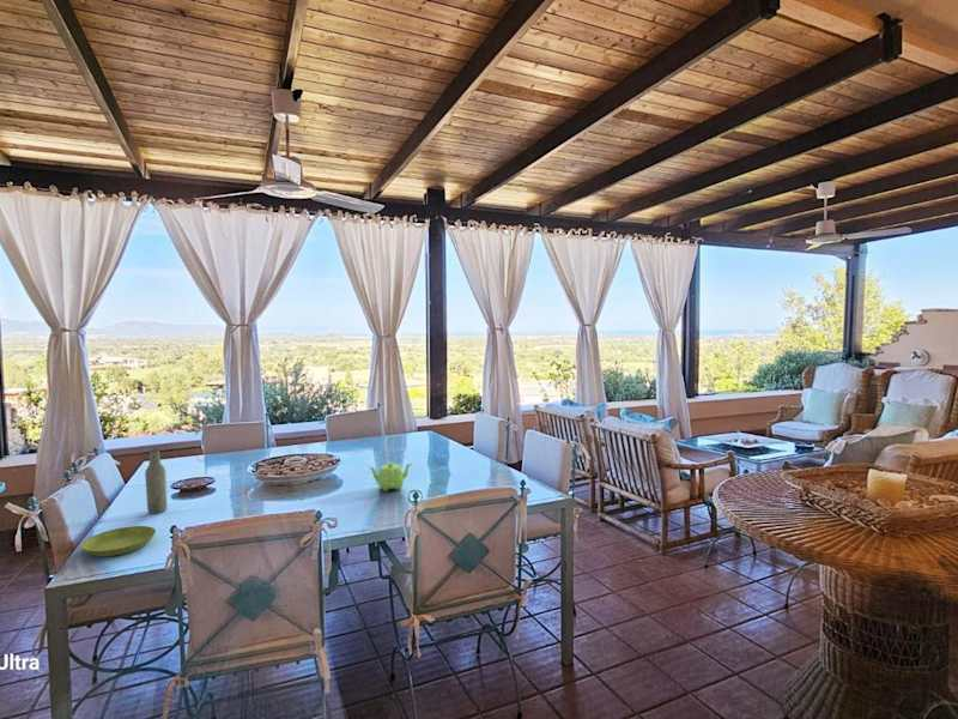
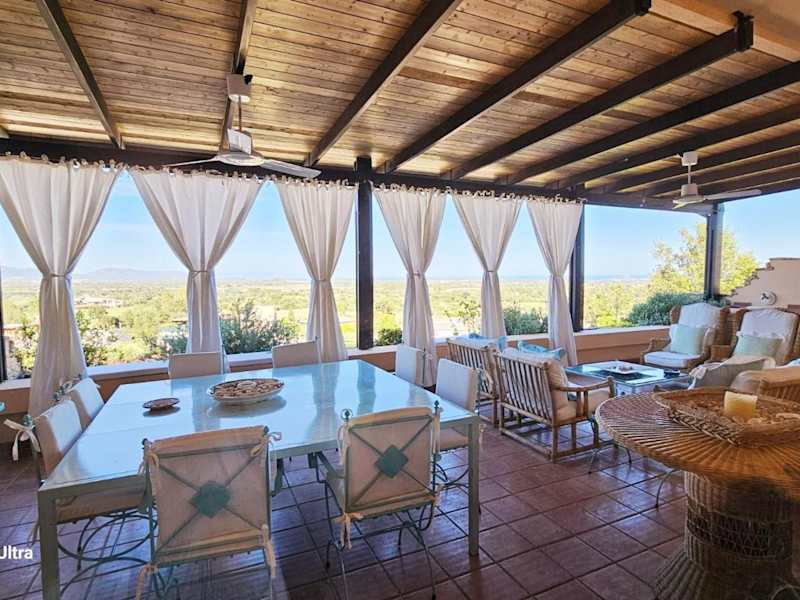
- saucer (120, 542)
- bottle (156, 481)
- teapot (390, 475)
